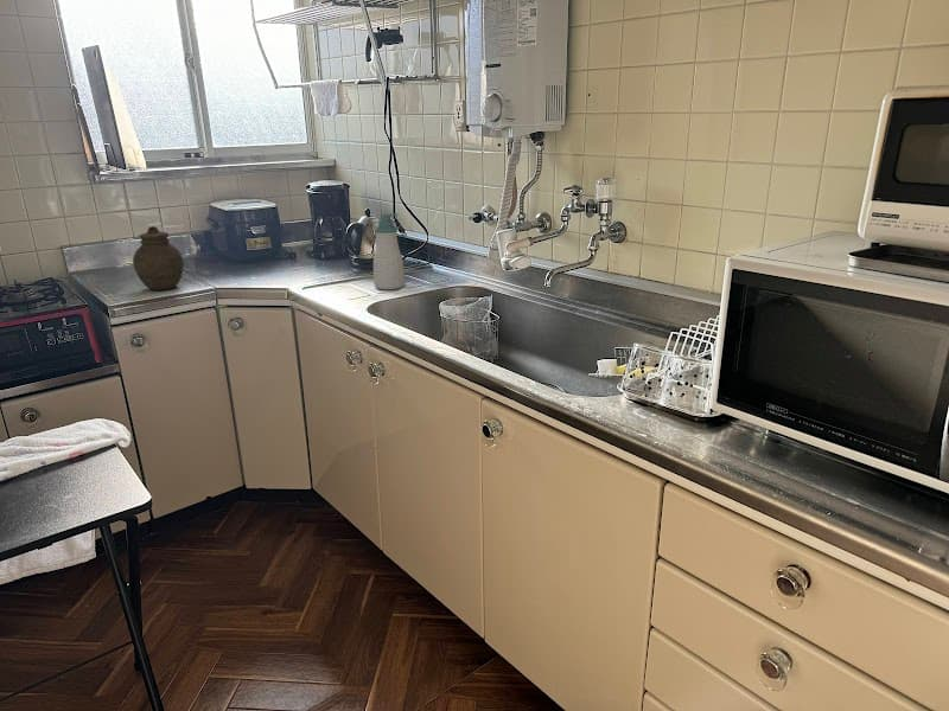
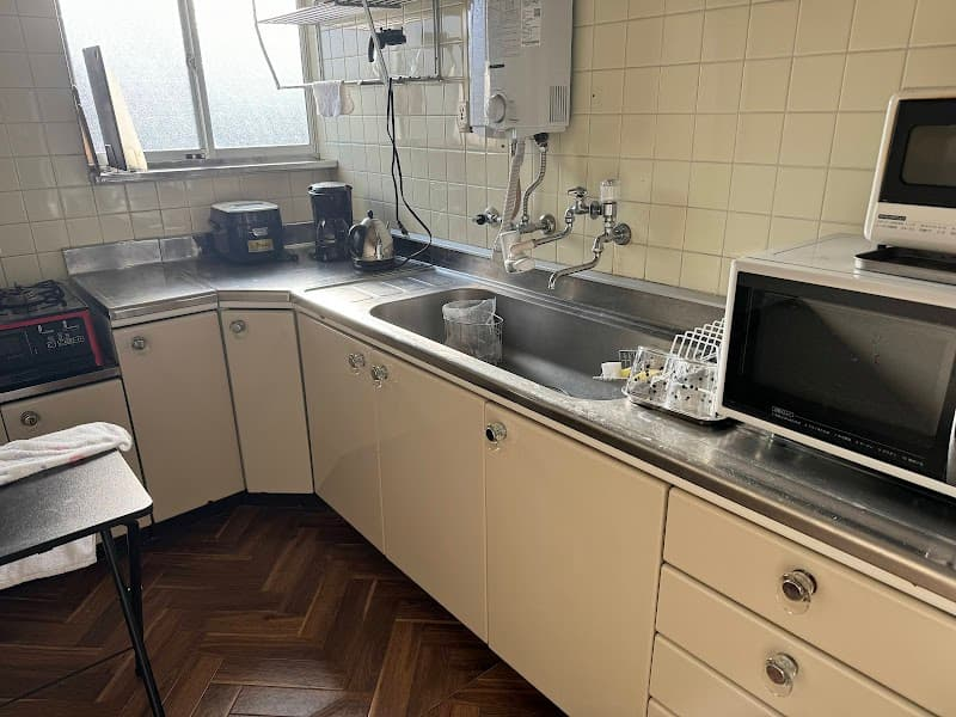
- jar (157, 257)
- soap bottle (387, 251)
